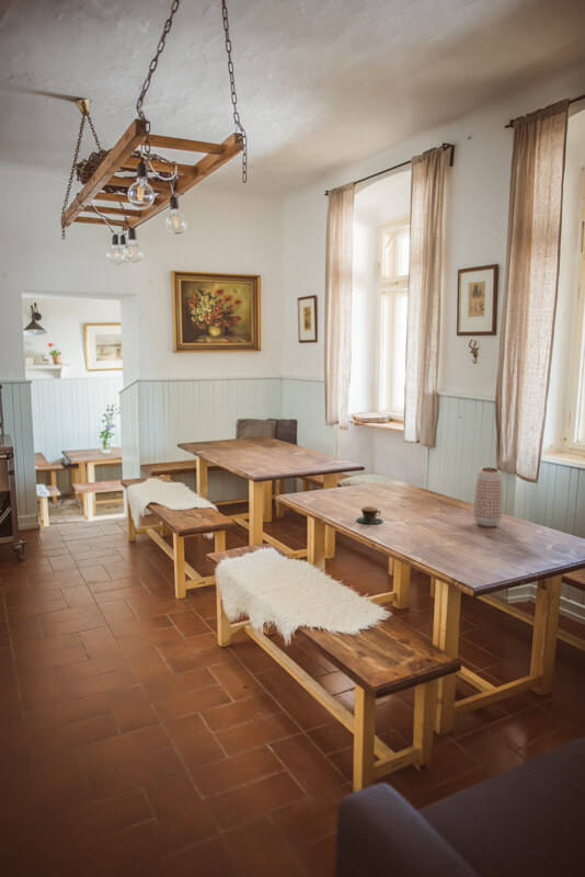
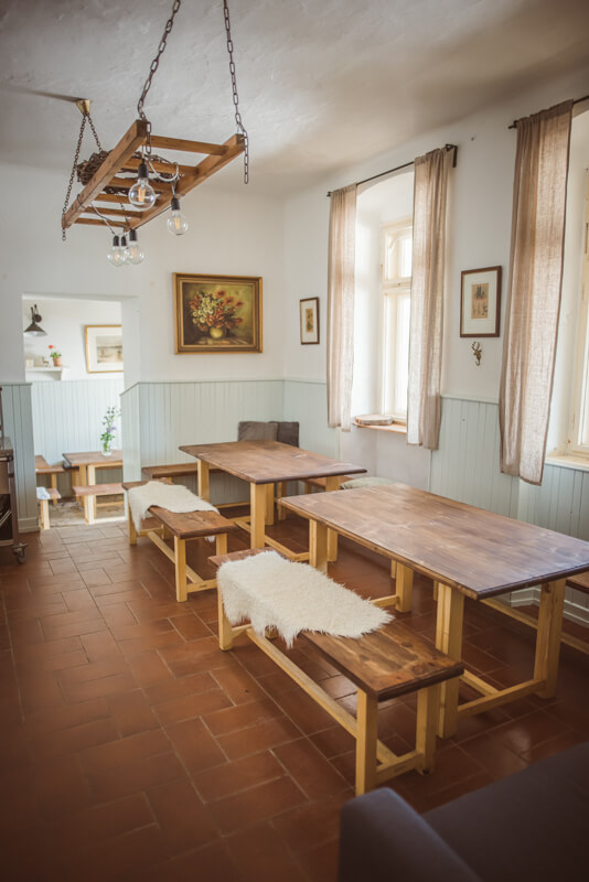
- planter (487, 497)
- teacup (369, 514)
